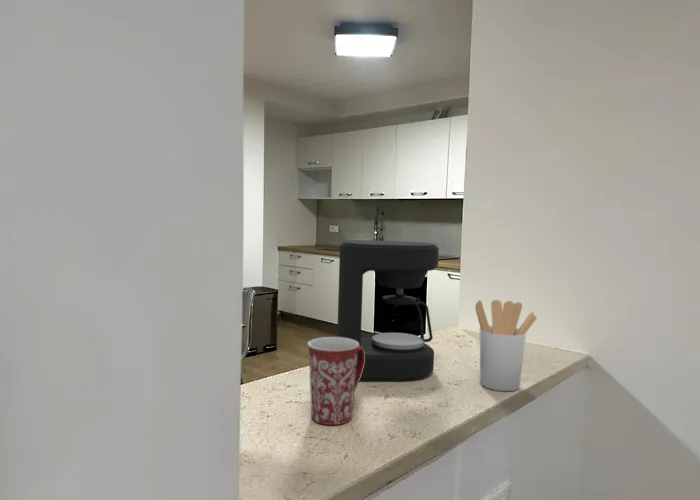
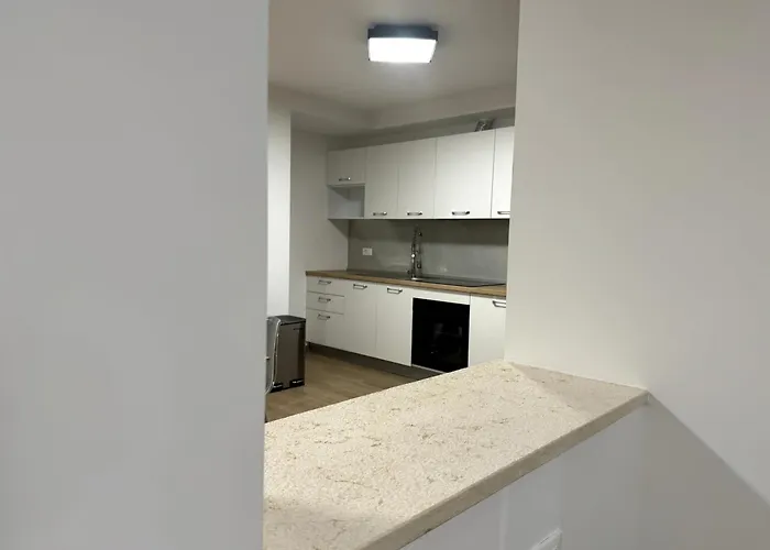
- utensil holder (502, 341)
- mug (339, 378)
- coffee maker (389, 303)
